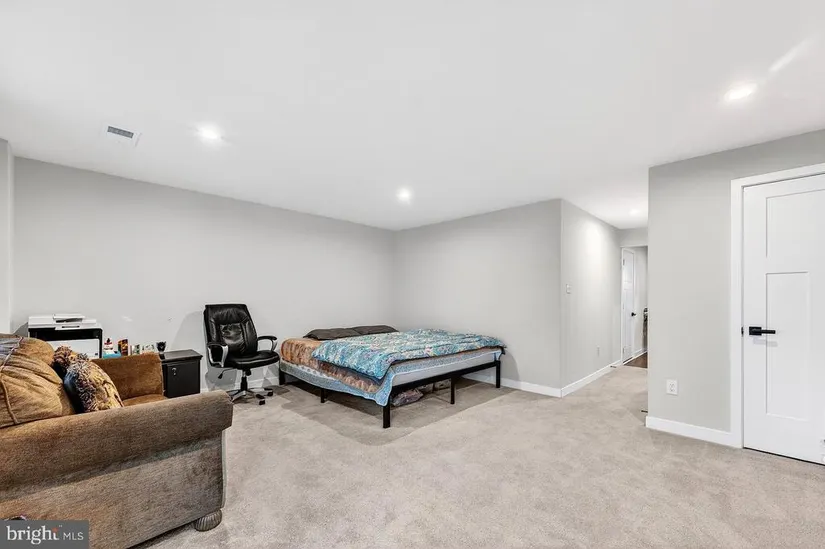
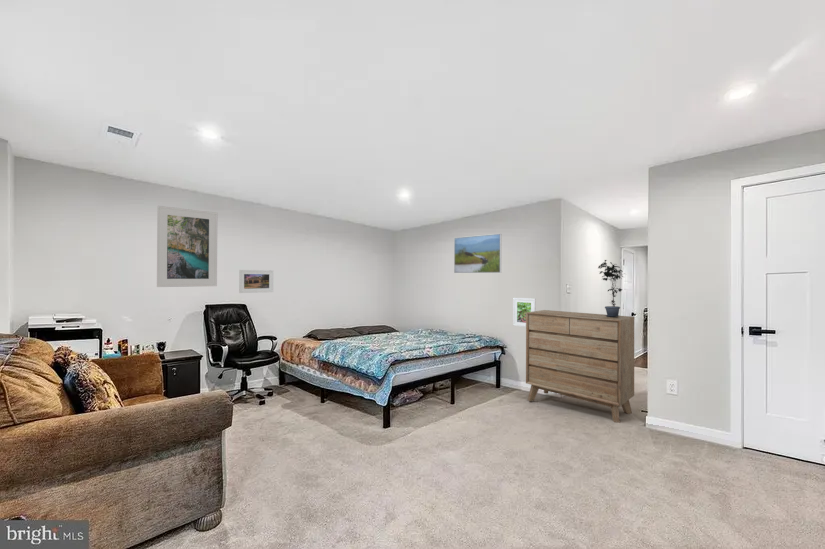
+ potted plant (611, 287)
+ dresser (577, 360)
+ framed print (476, 254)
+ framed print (524, 312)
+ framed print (188, 247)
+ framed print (256, 281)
